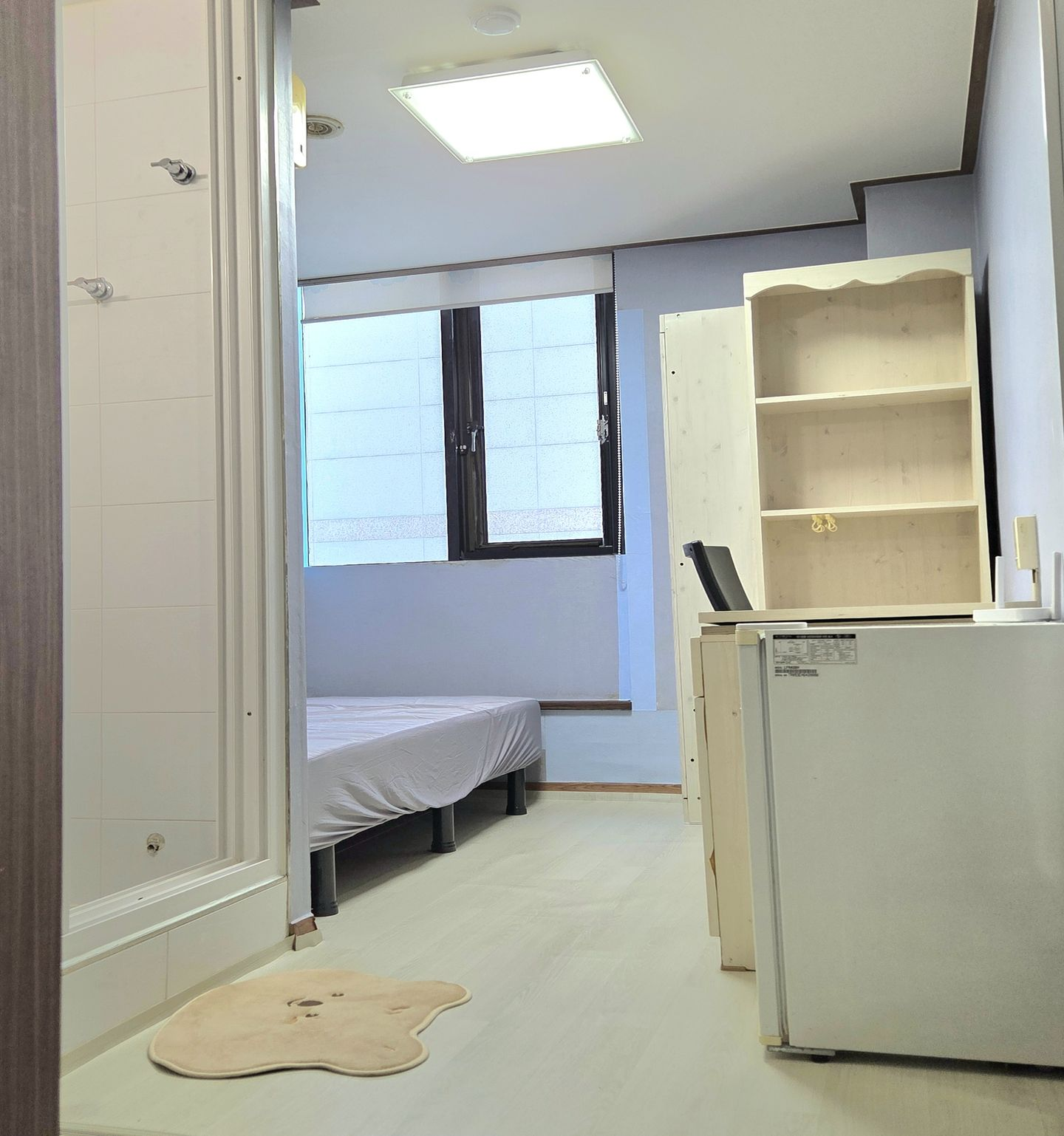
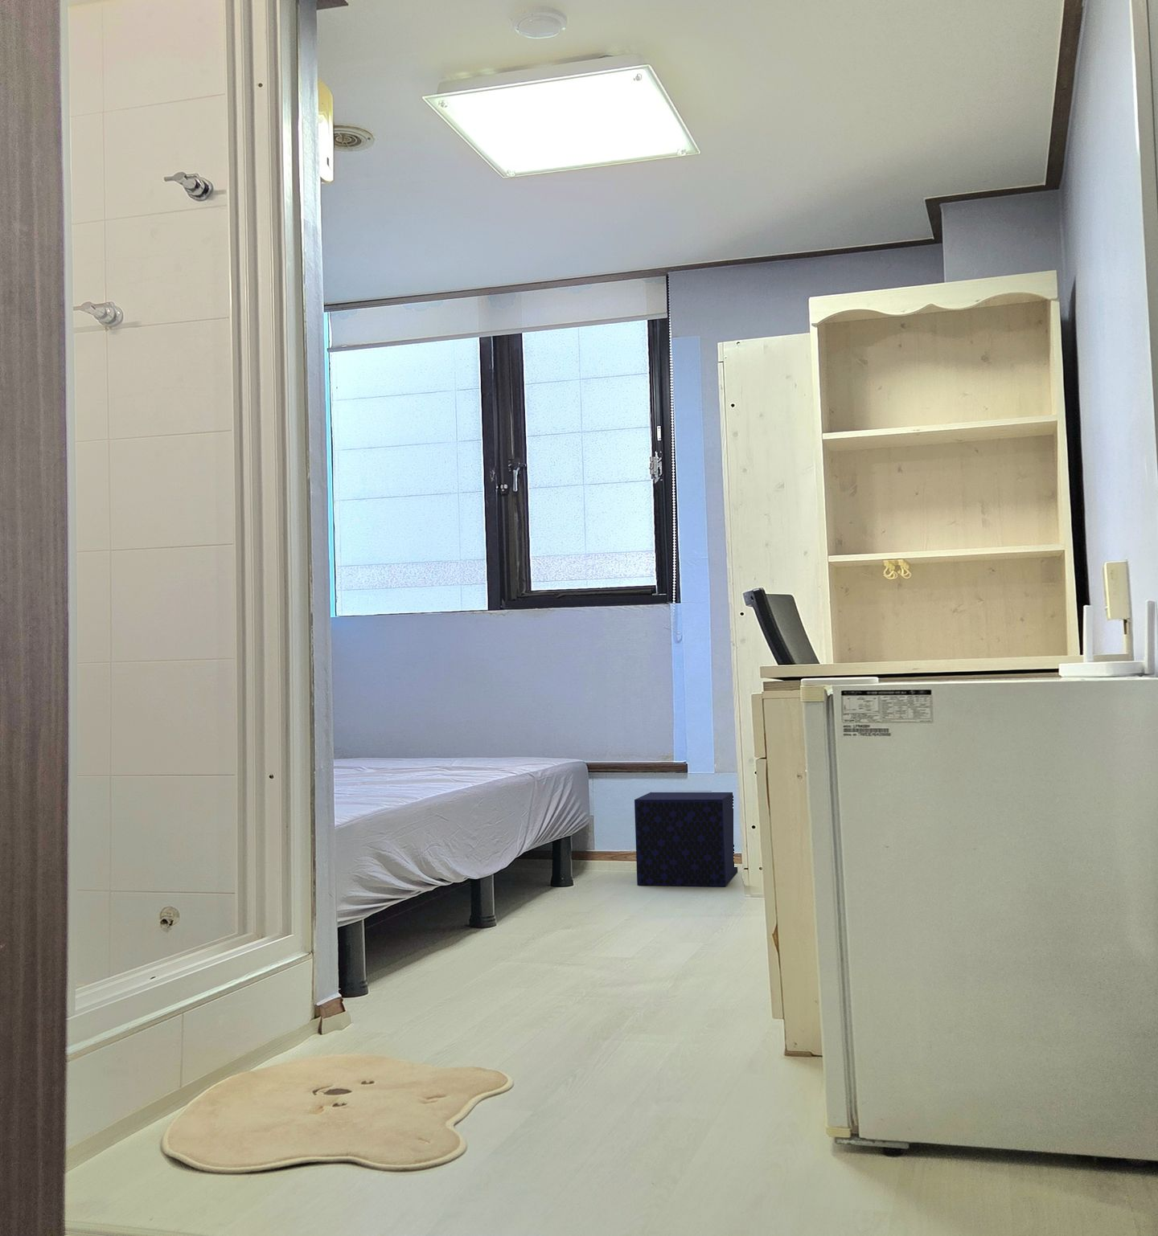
+ speaker (687, 837)
